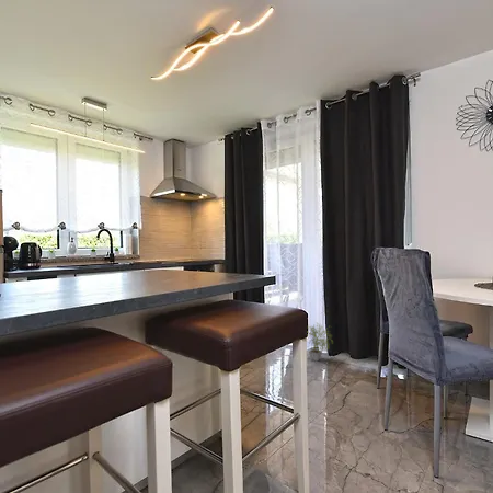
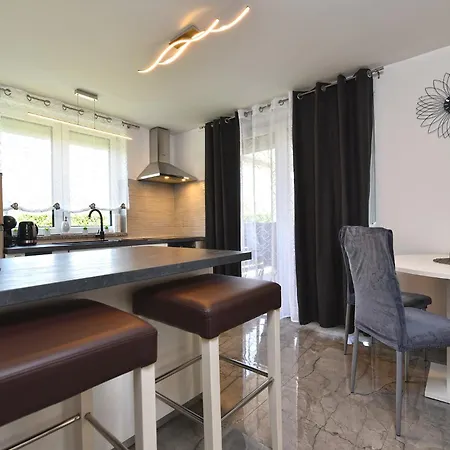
- potted plant (318, 340)
